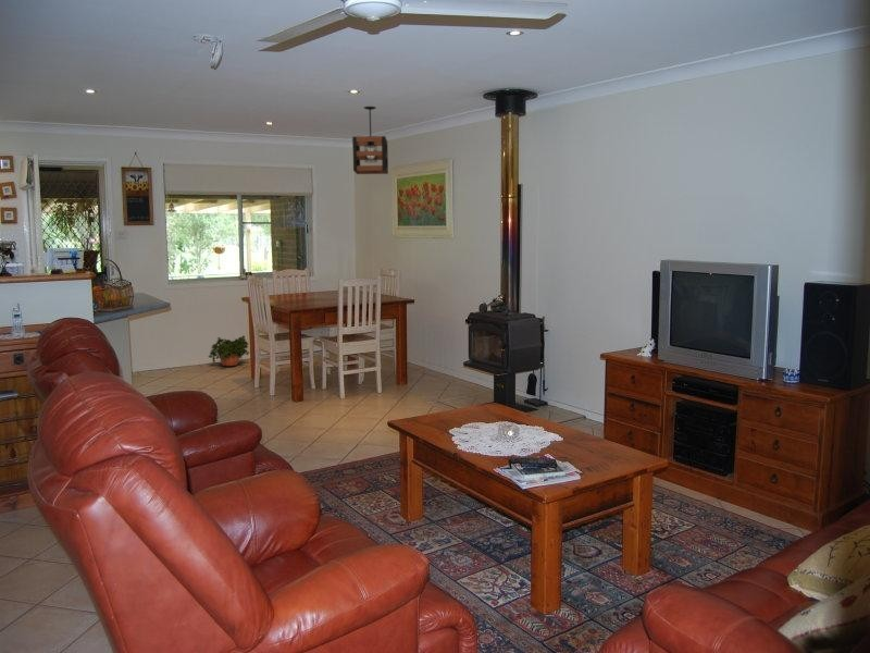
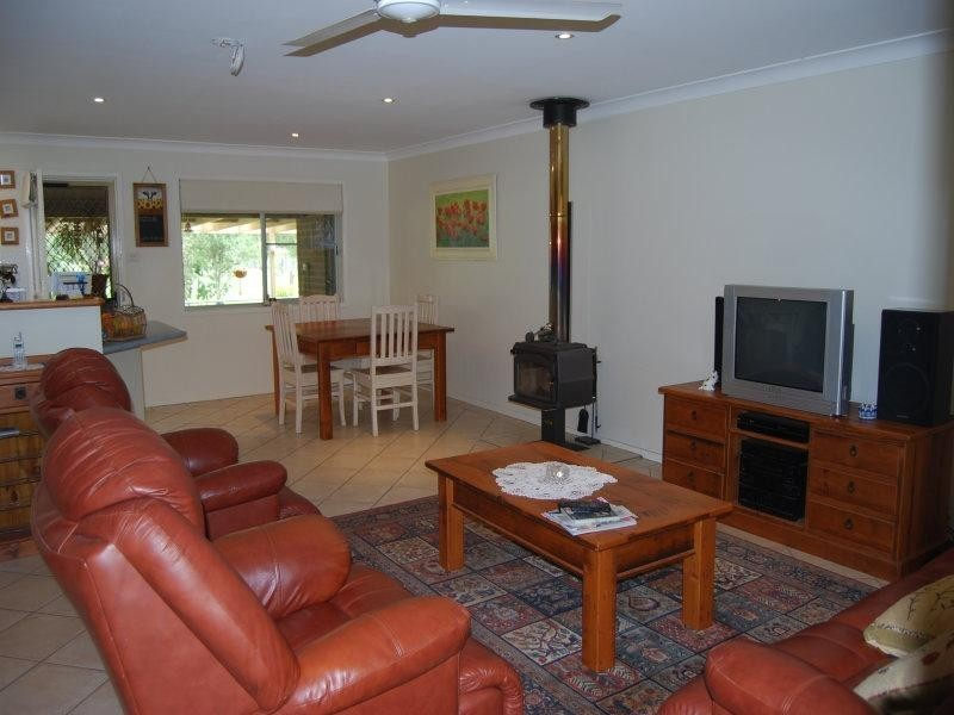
- pendant light (370, 139)
- potted plant (228, 350)
